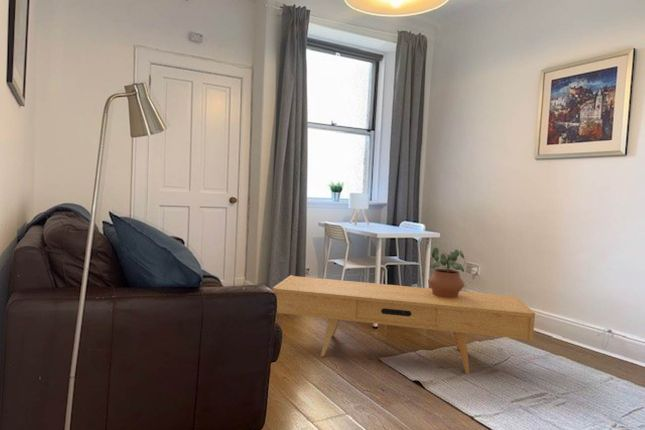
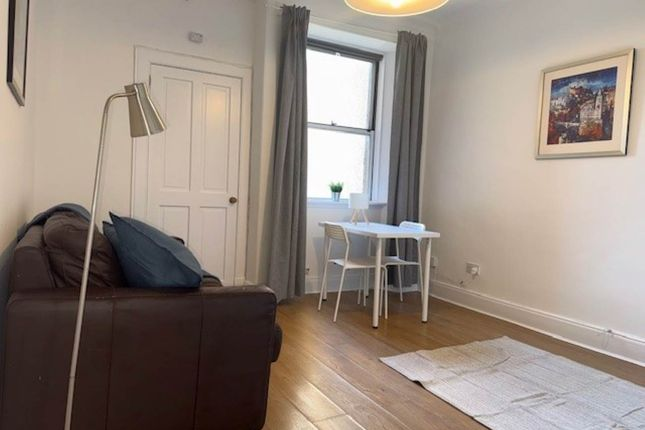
- tv console (395, 322)
- potted plant (448, 271)
